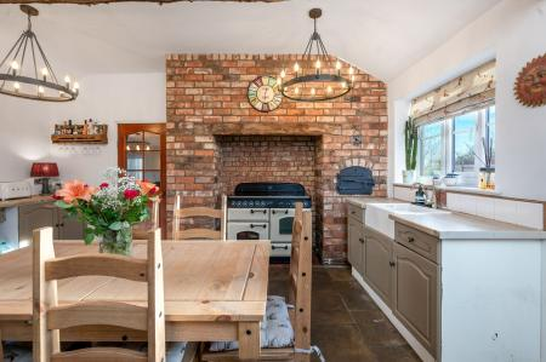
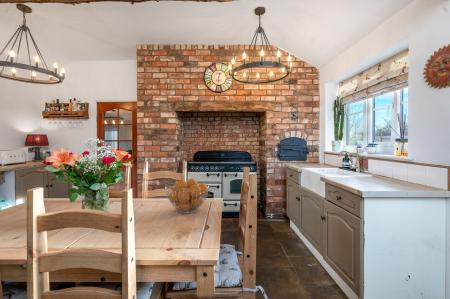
+ fruit basket (187, 195)
